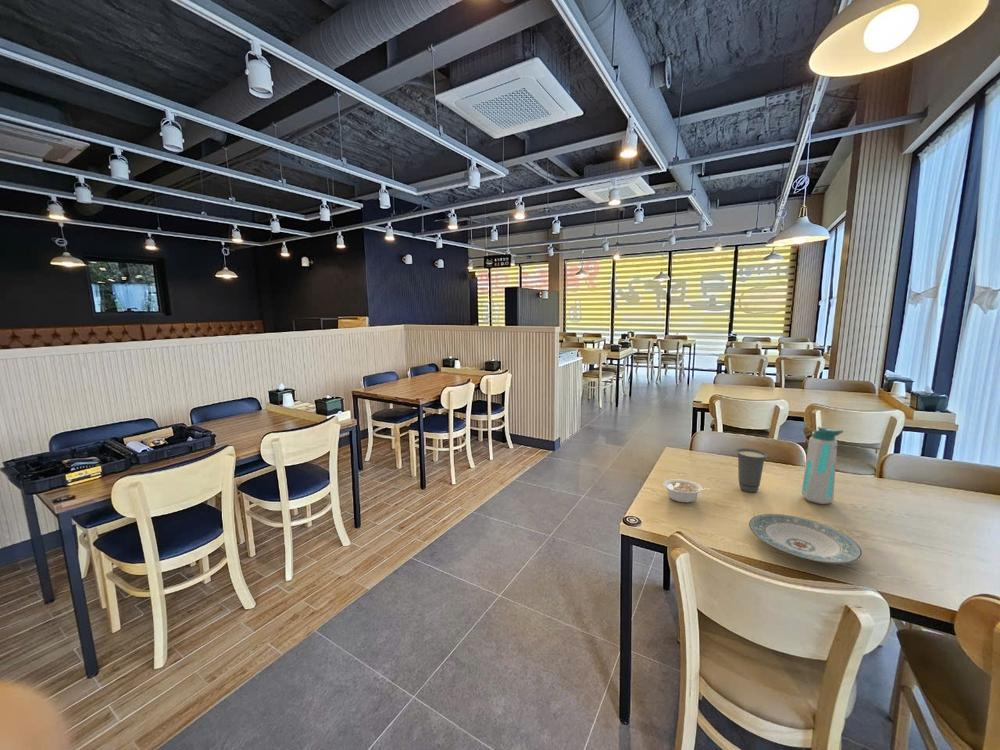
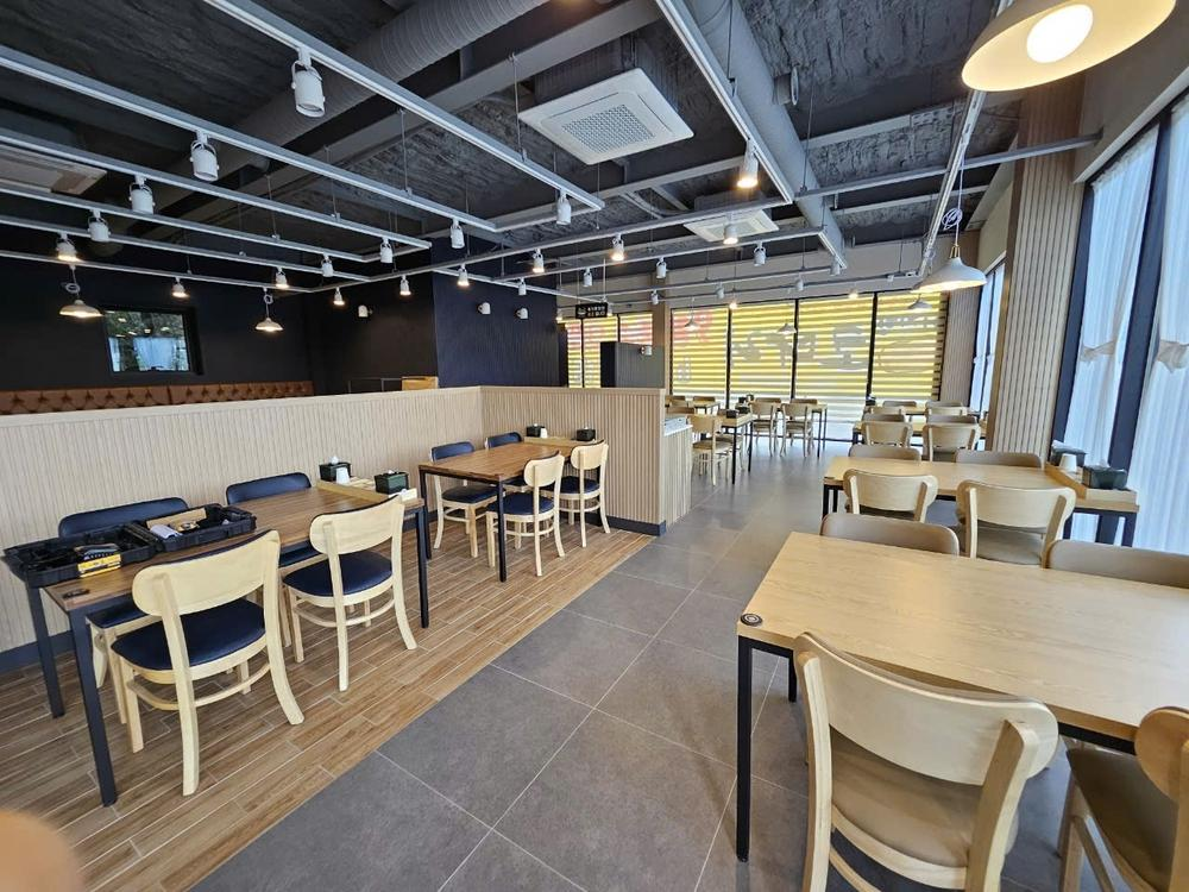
- cup (749, 471)
- plate (801, 540)
- water bottle (822, 464)
- legume (683, 490)
